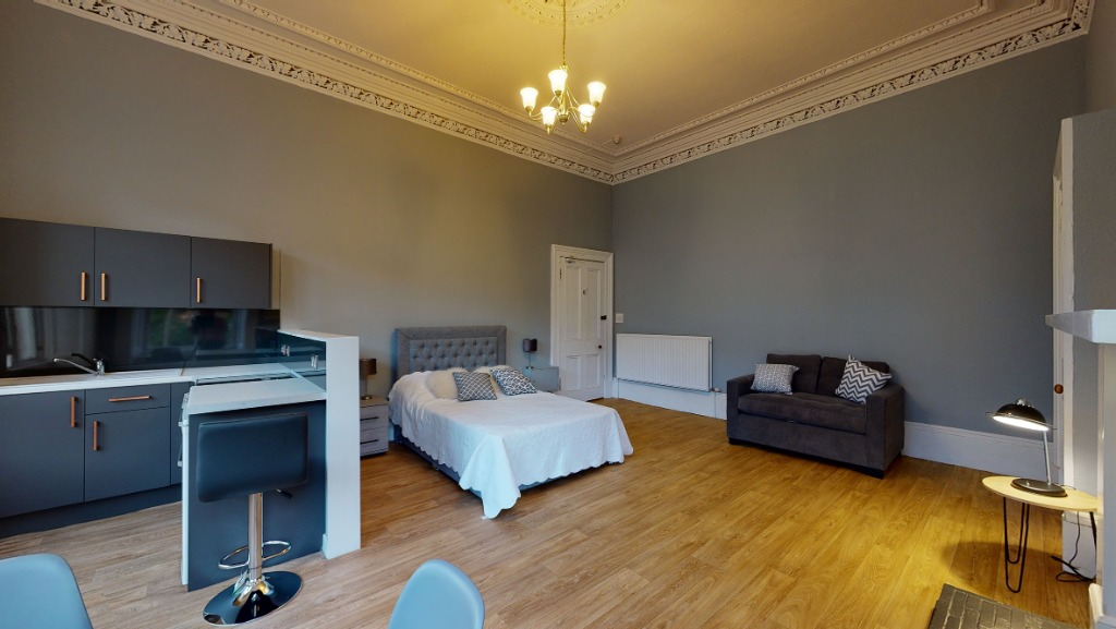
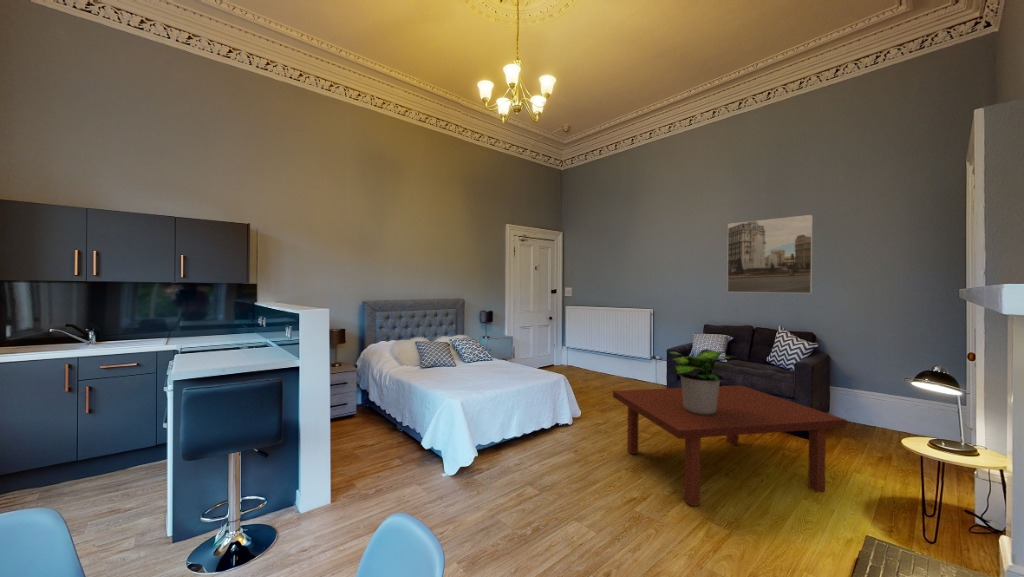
+ coffee table (715, 436)
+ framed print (767, 256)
+ potted plant (695, 381)
